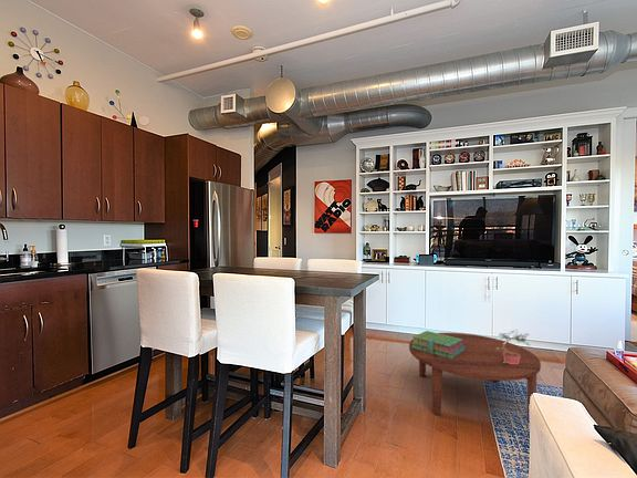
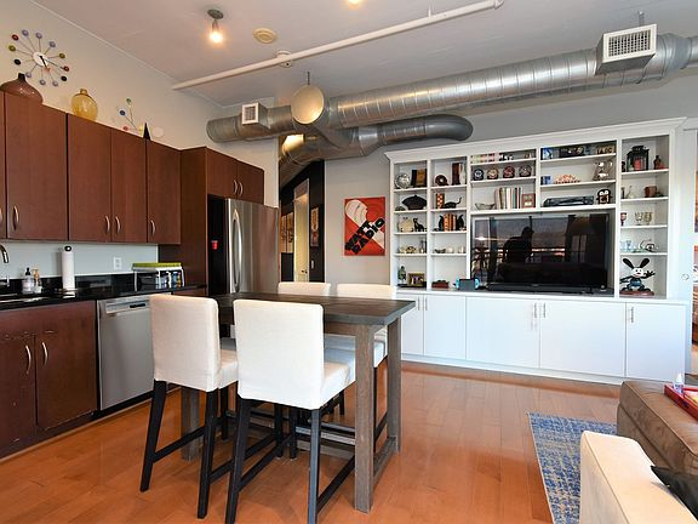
- coffee table (469, 373)
- stack of books (437, 343)
- potted plant (515, 340)
